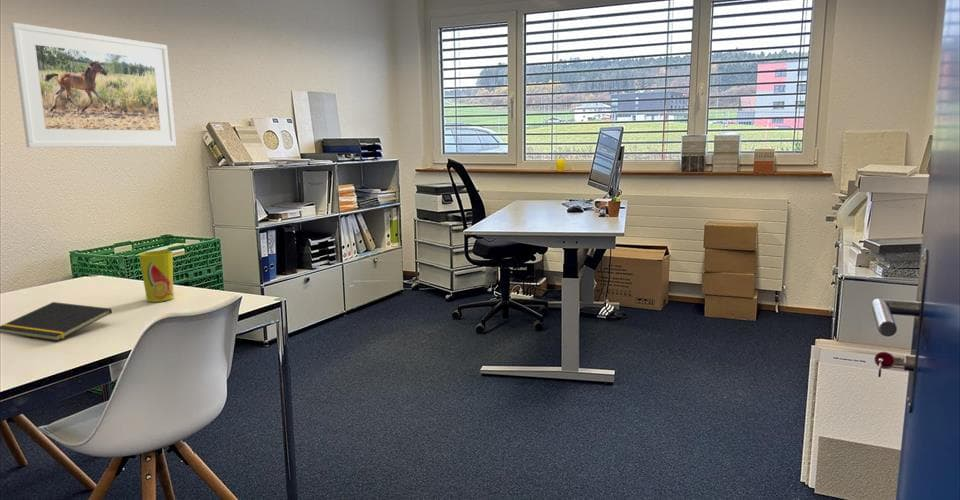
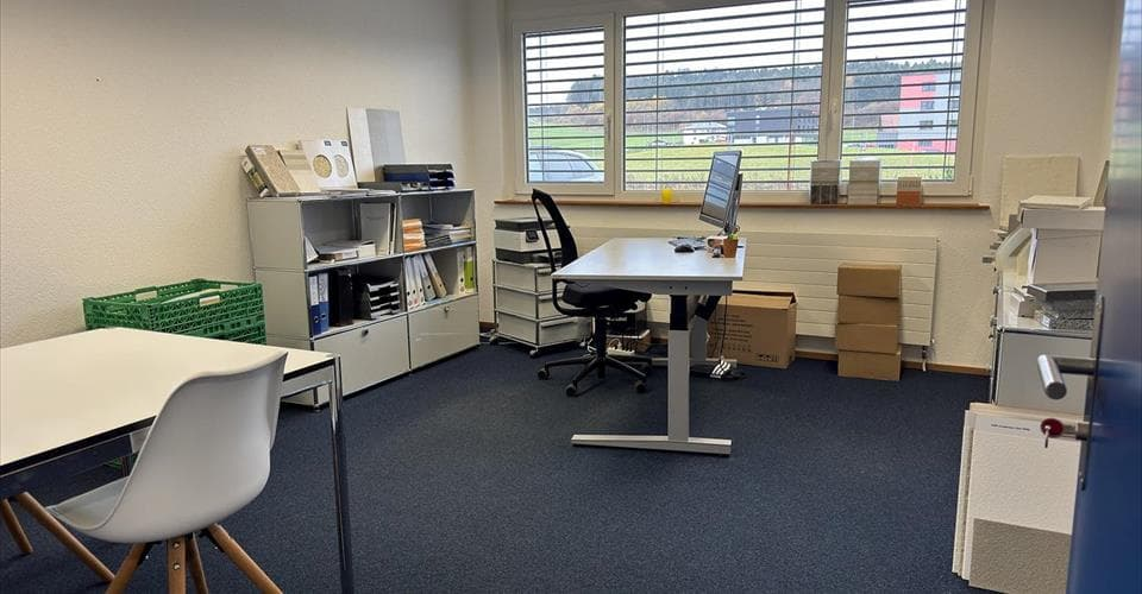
- notepad (55, 320)
- cup (158, 276)
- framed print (103, 91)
